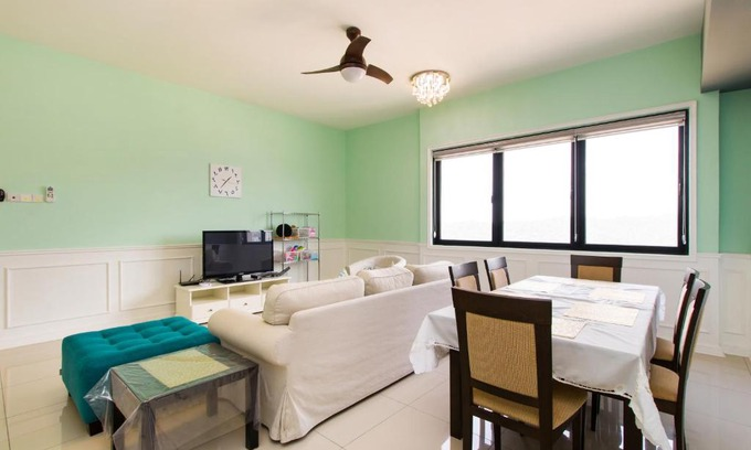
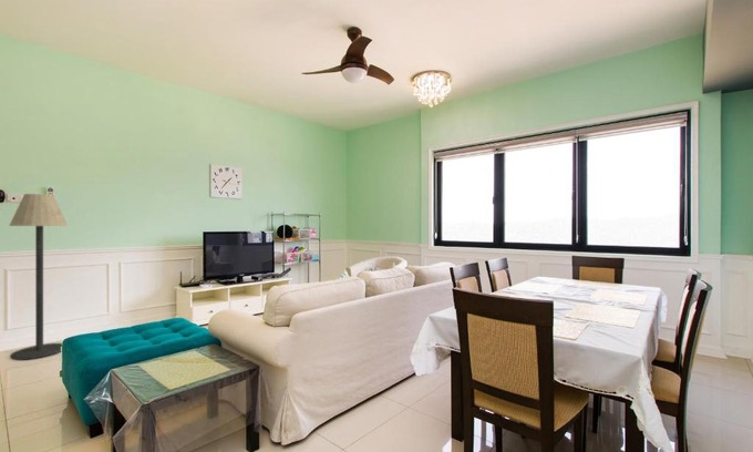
+ floor lamp (39, 273)
